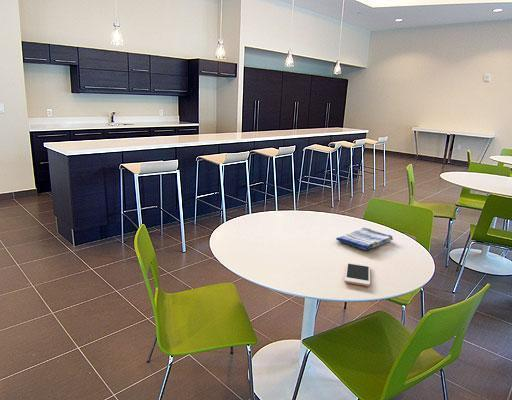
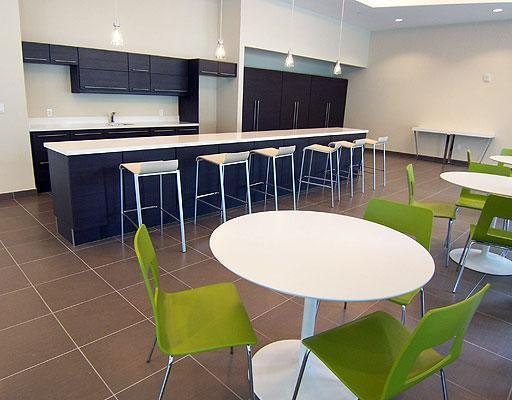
- dish towel (364, 237)
- cell phone (357, 273)
